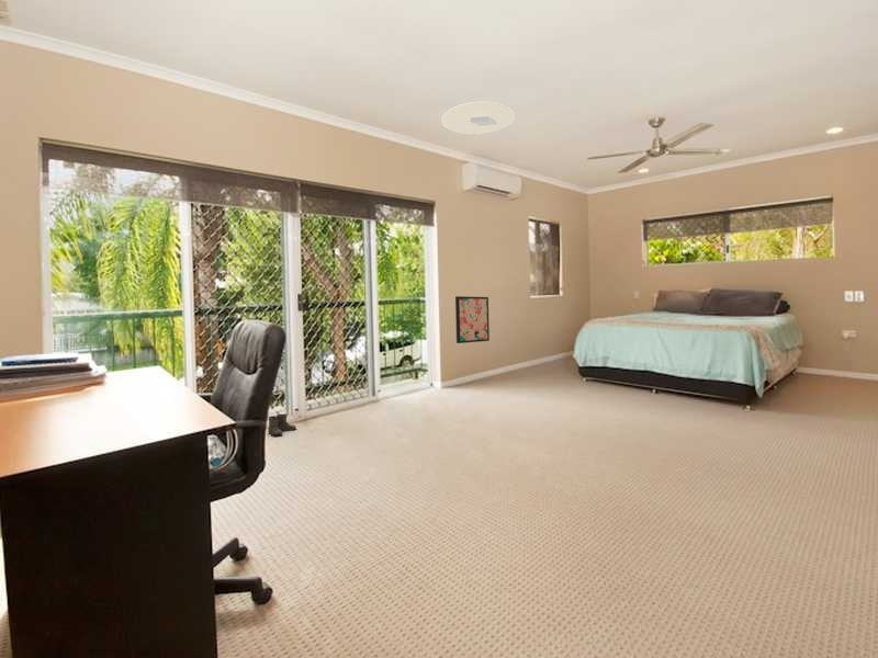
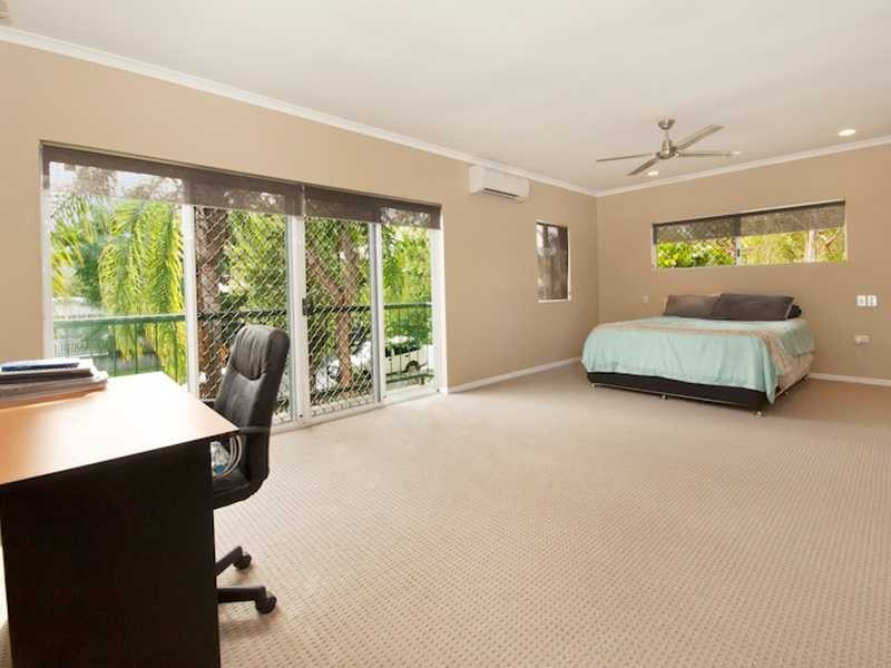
- boots (280, 423)
- ceiling light (477, 115)
- wall art (472, 319)
